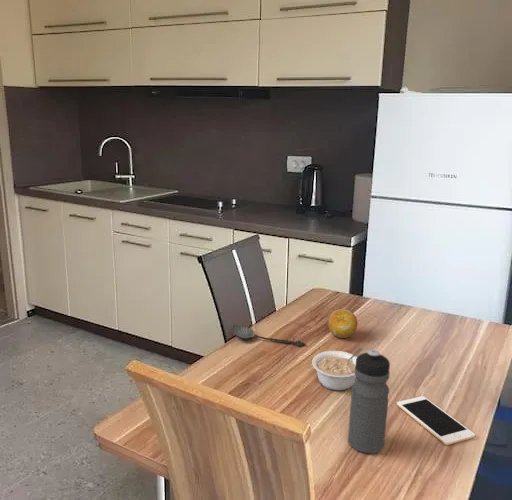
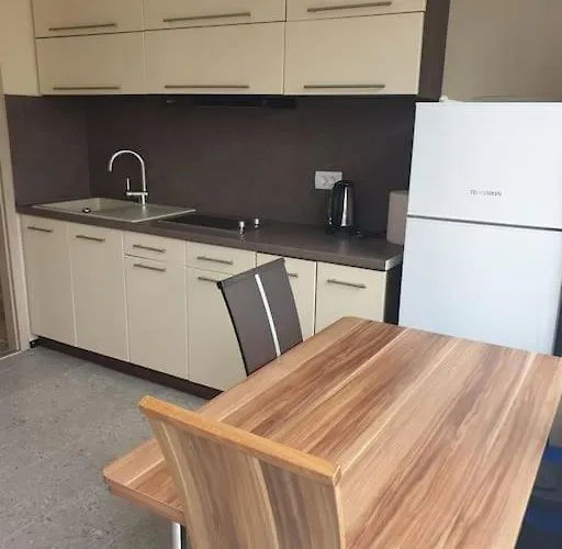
- water bottle (369, 398)
- fruit (342, 323)
- spoon (267, 338)
- cell phone (433, 418)
- legume (337, 369)
